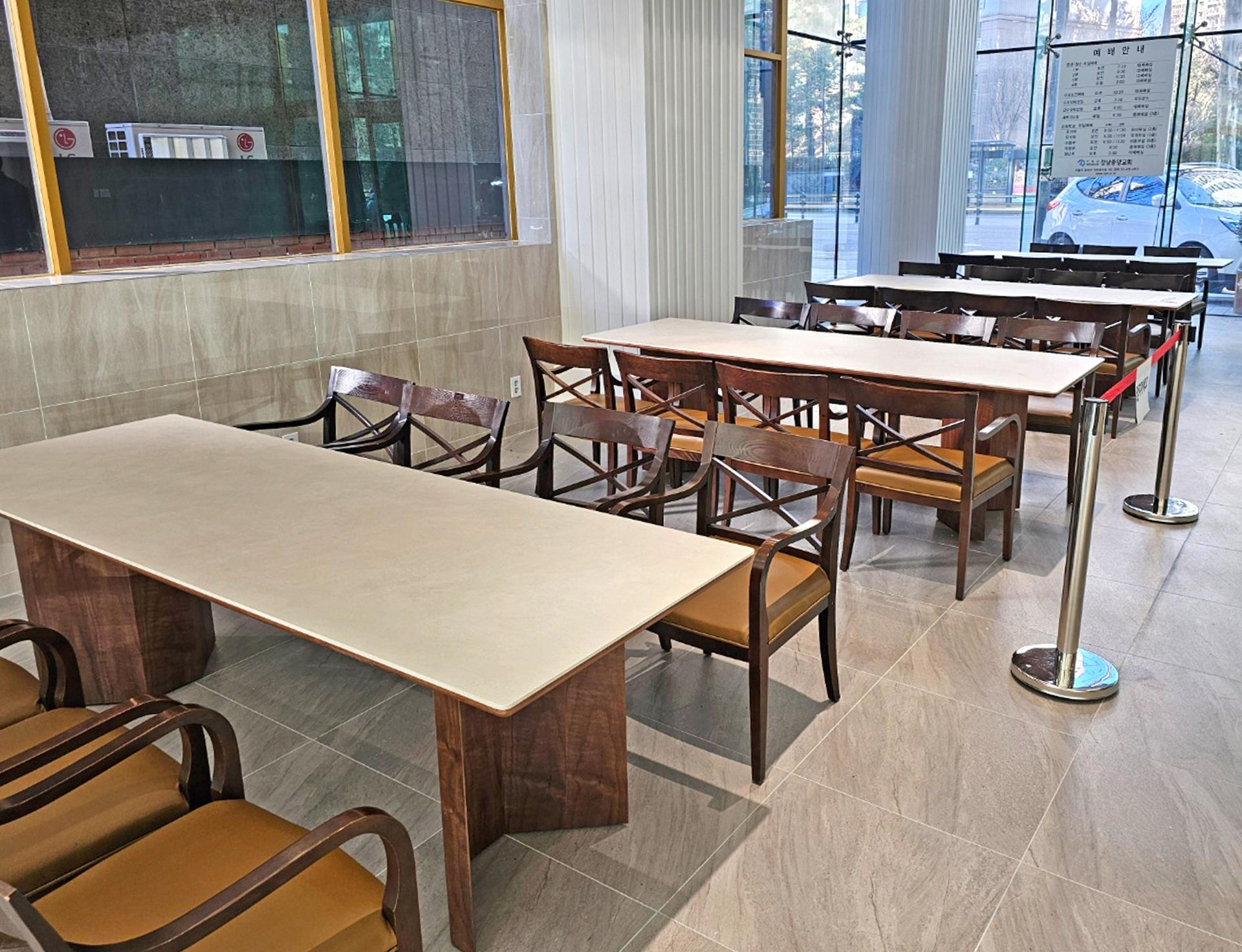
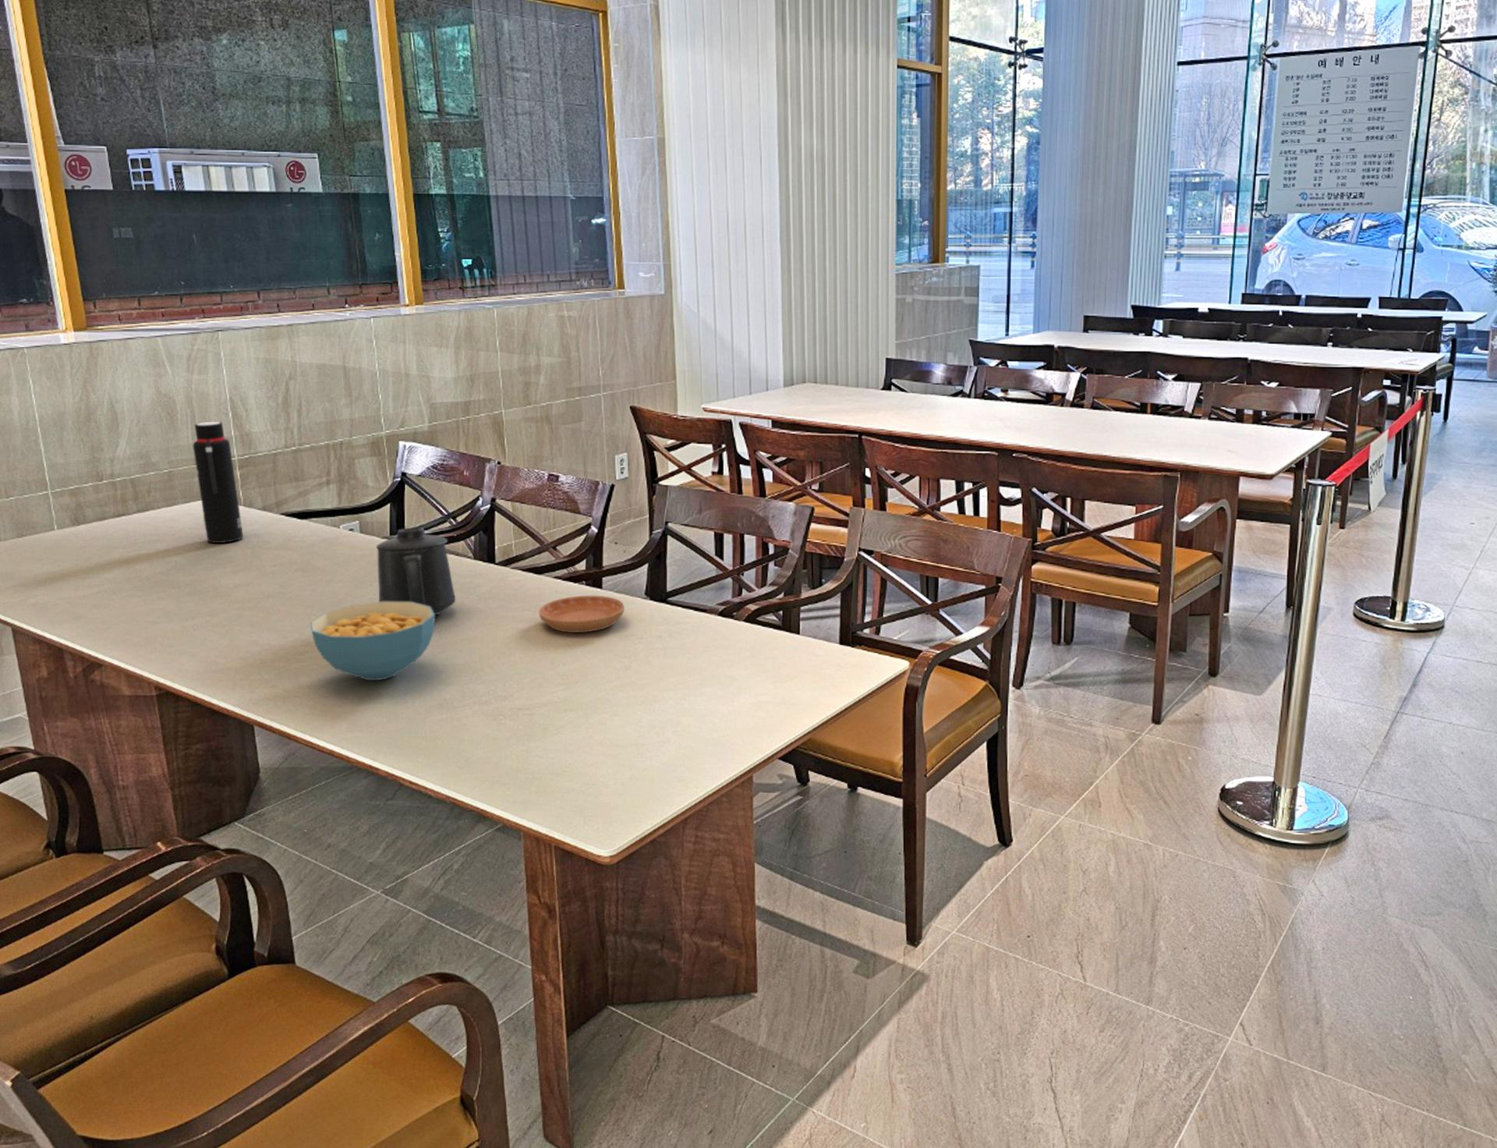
+ saucer (582, 615)
+ cereal bowl (376, 646)
+ water bottle (216, 482)
+ mug (418, 573)
